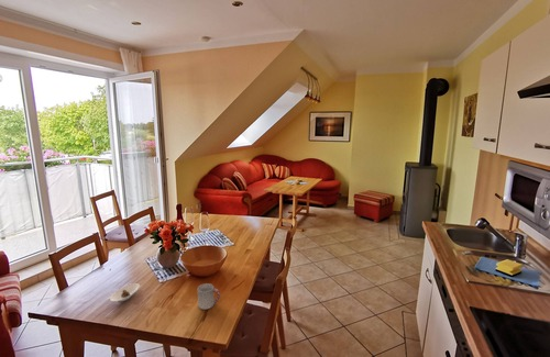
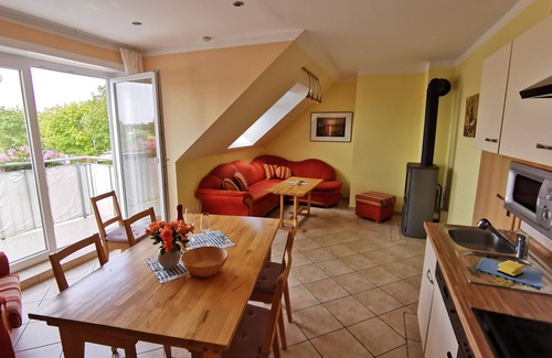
- saucer (125, 293)
- cup (209, 295)
